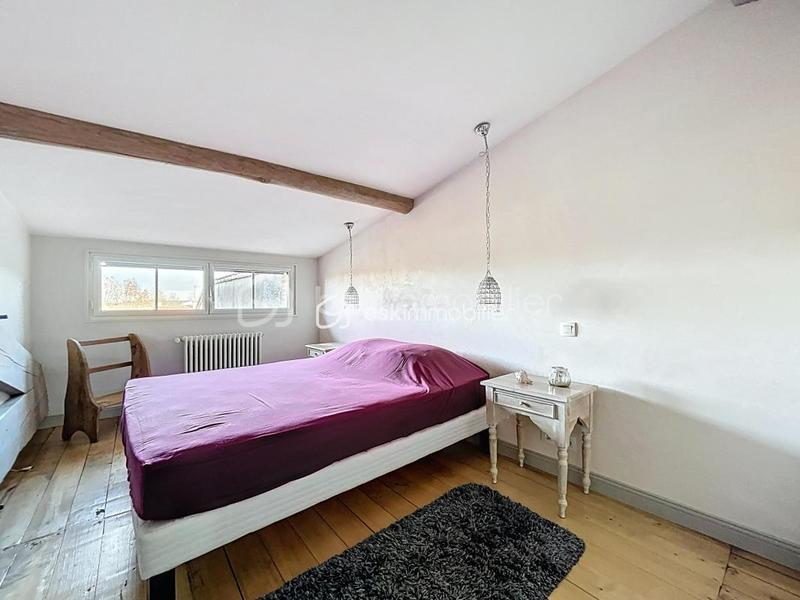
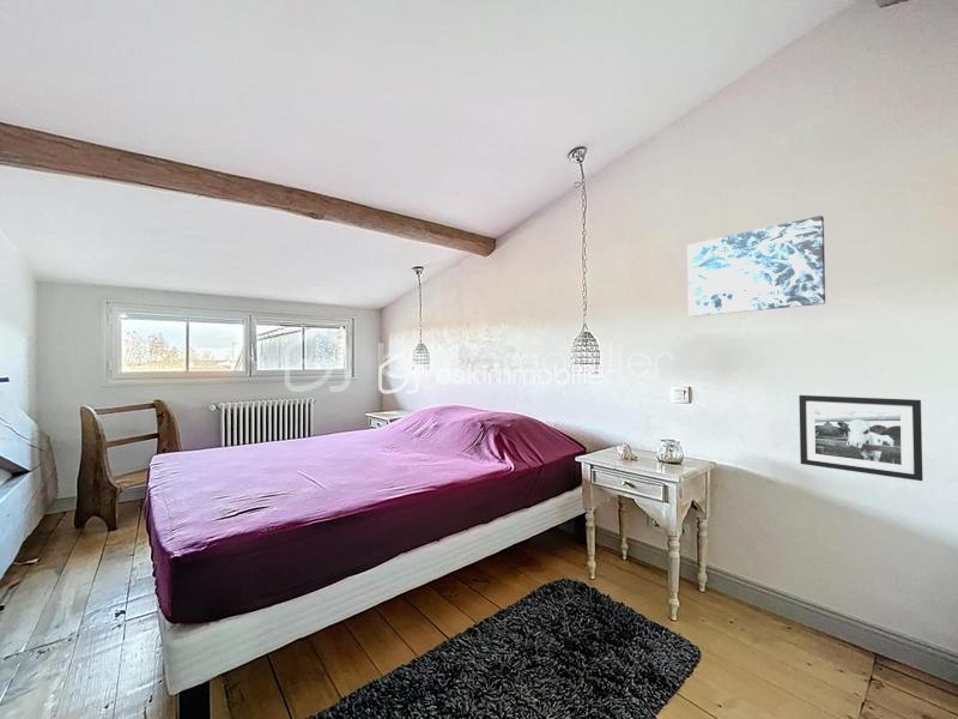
+ picture frame (855, 434)
+ wall art (748, 271)
